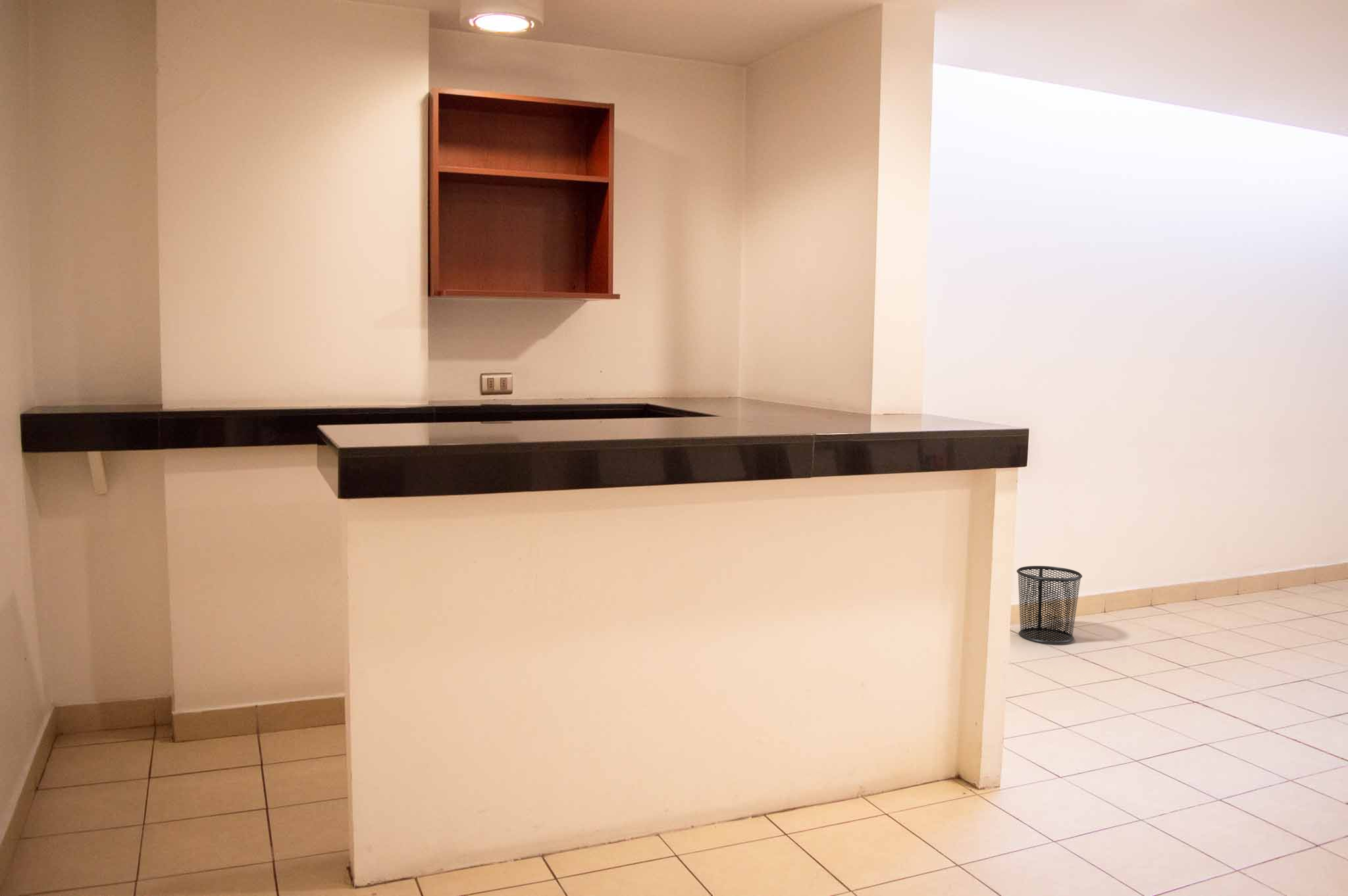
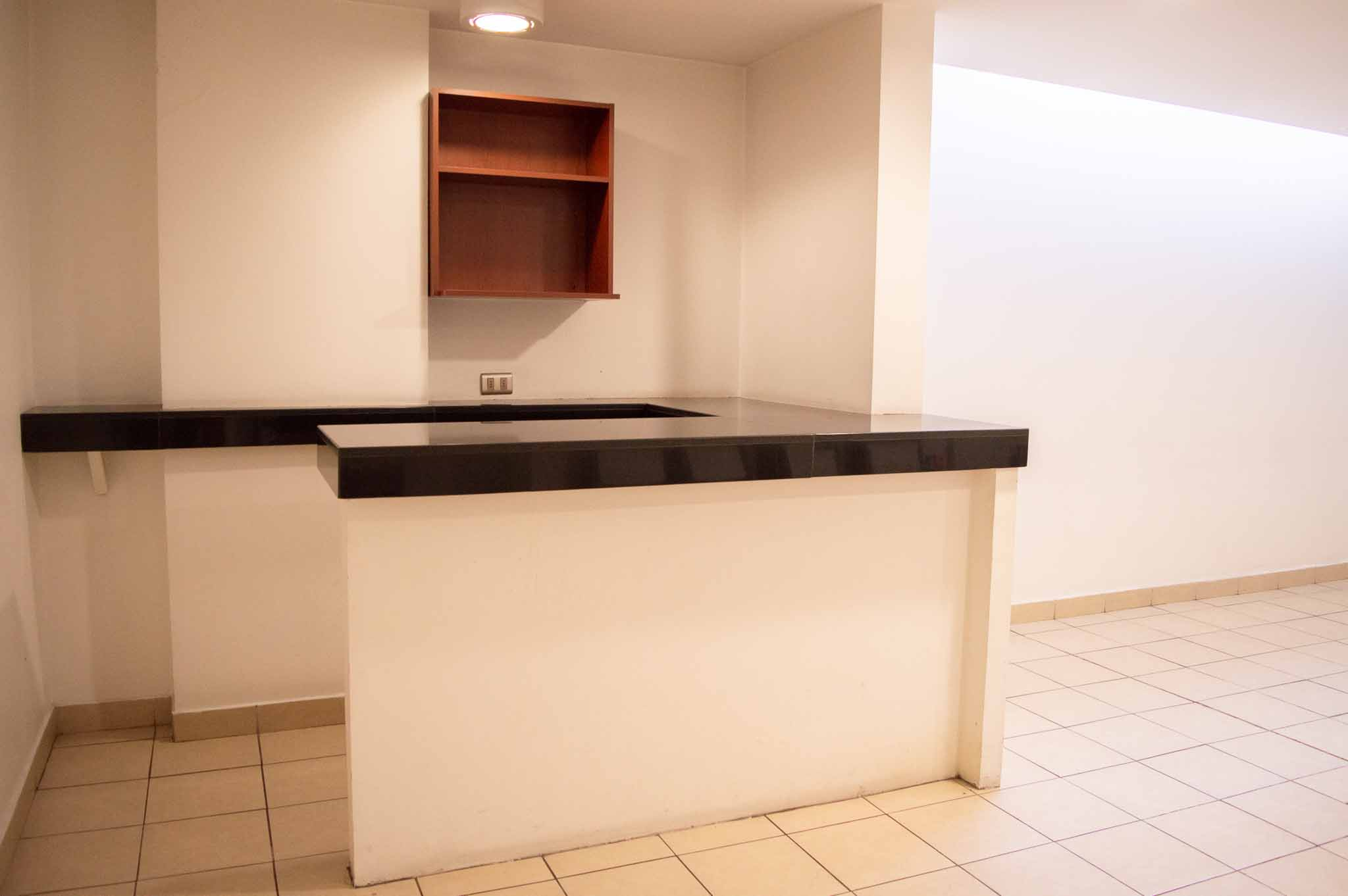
- waste bin (1047, 604)
